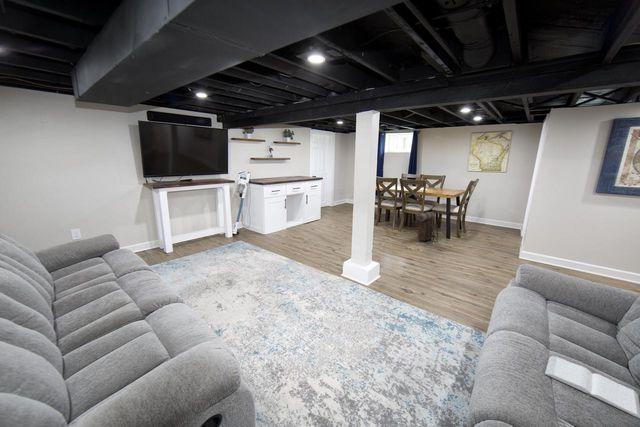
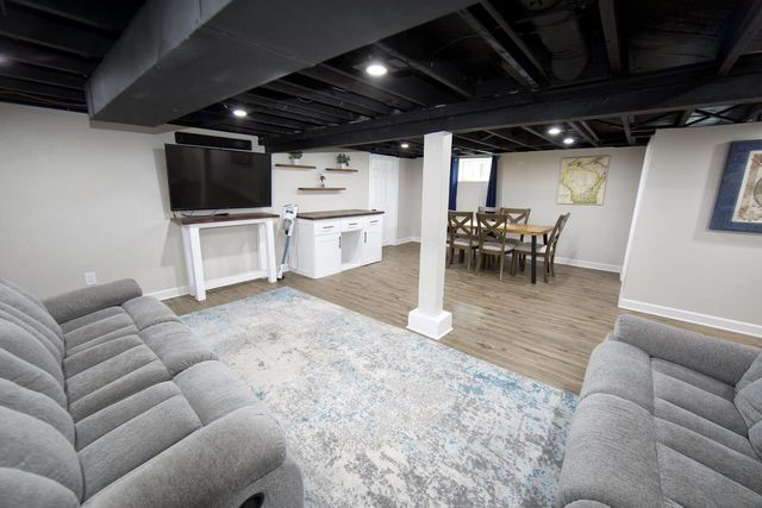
- book (589, 381)
- backpack (429, 226)
